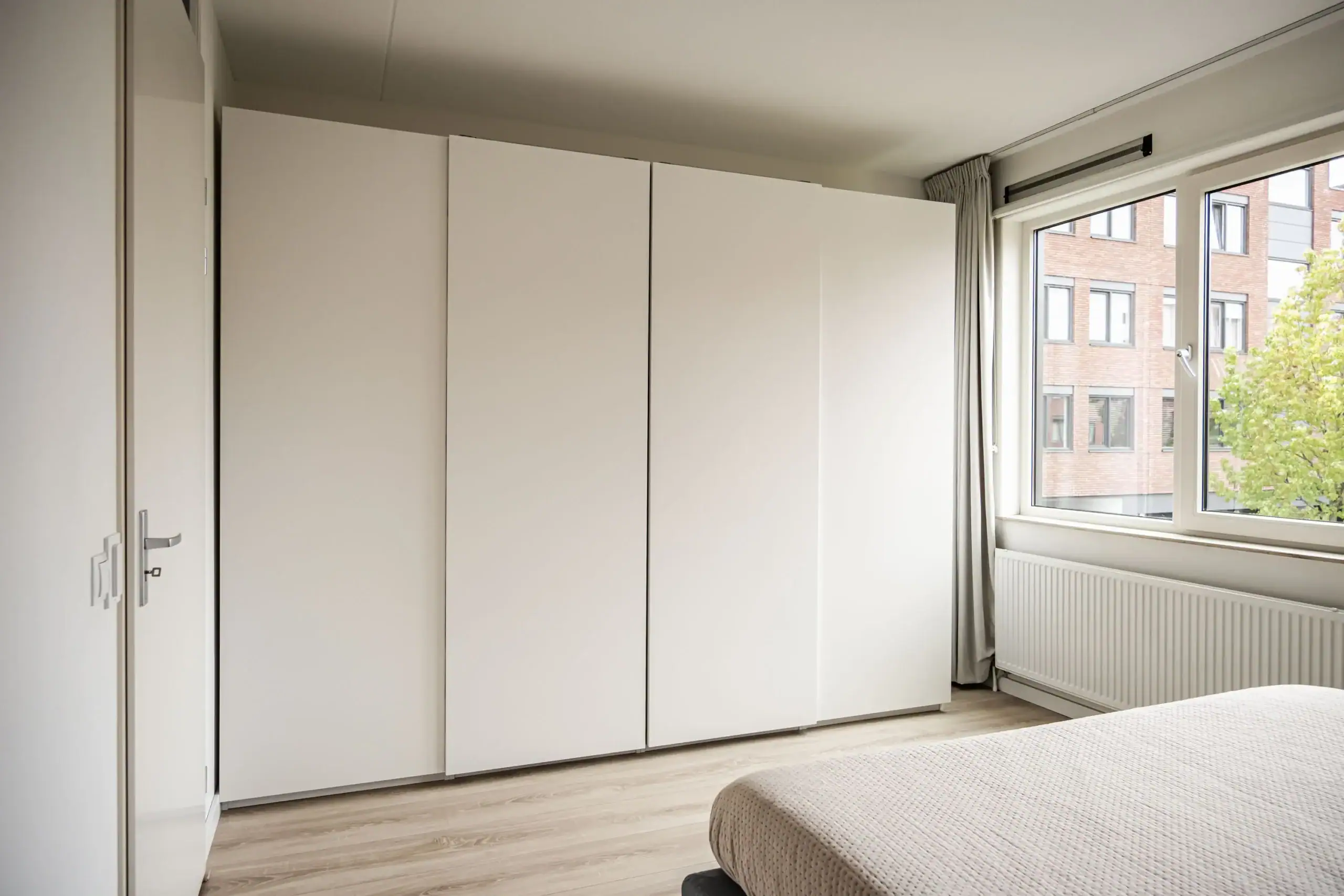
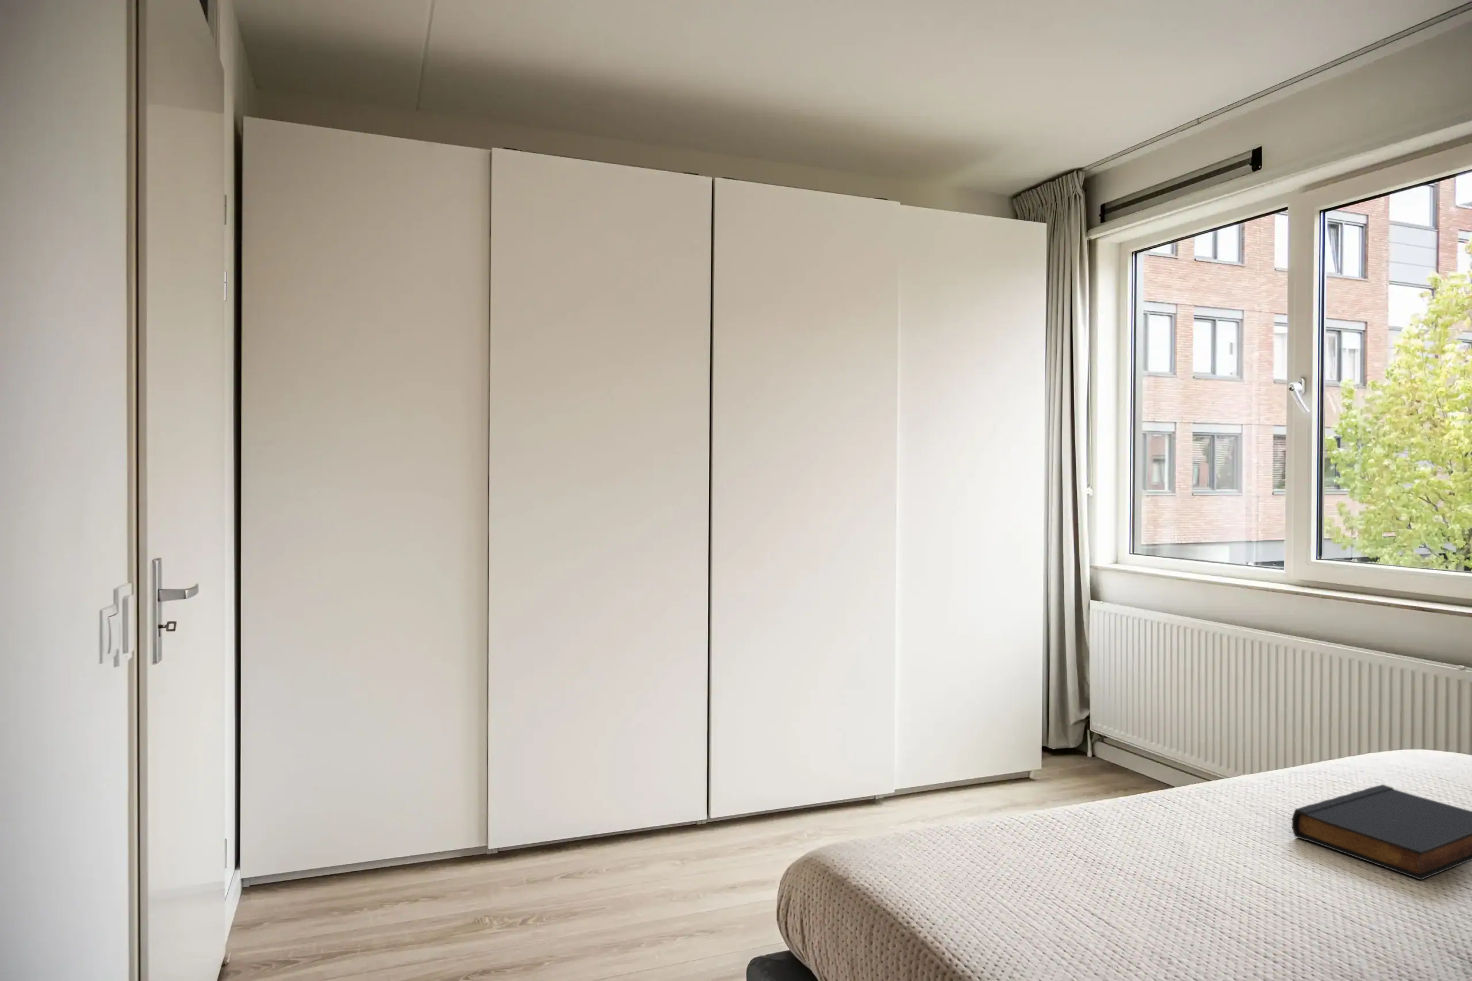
+ book (1398, 827)
